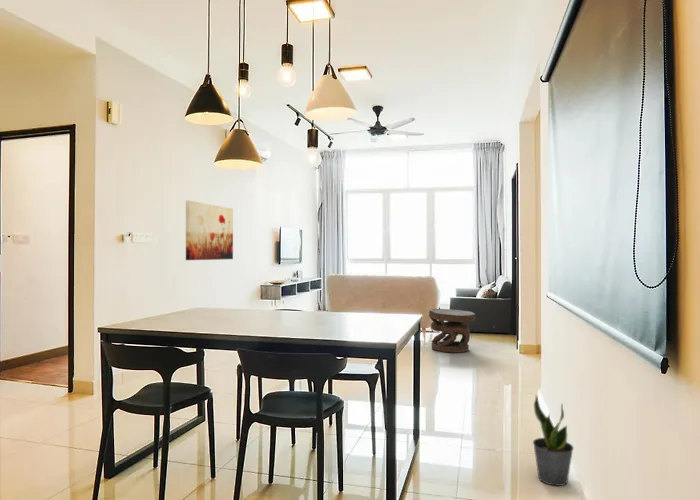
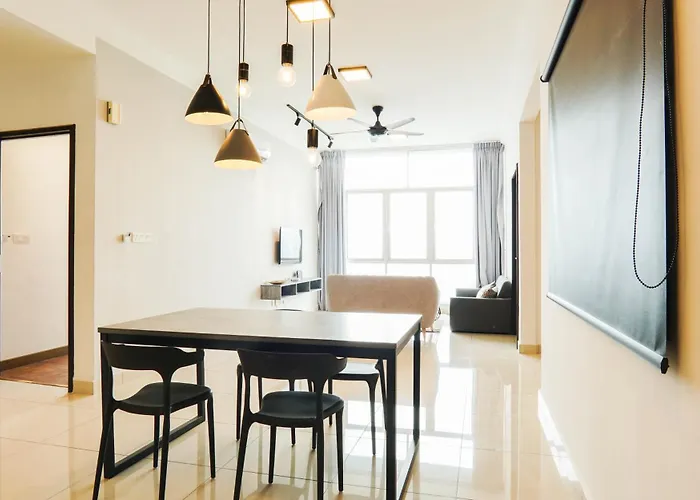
- potted plant (552, 437)
- wall art (211, 232)
- carved stool (450, 329)
